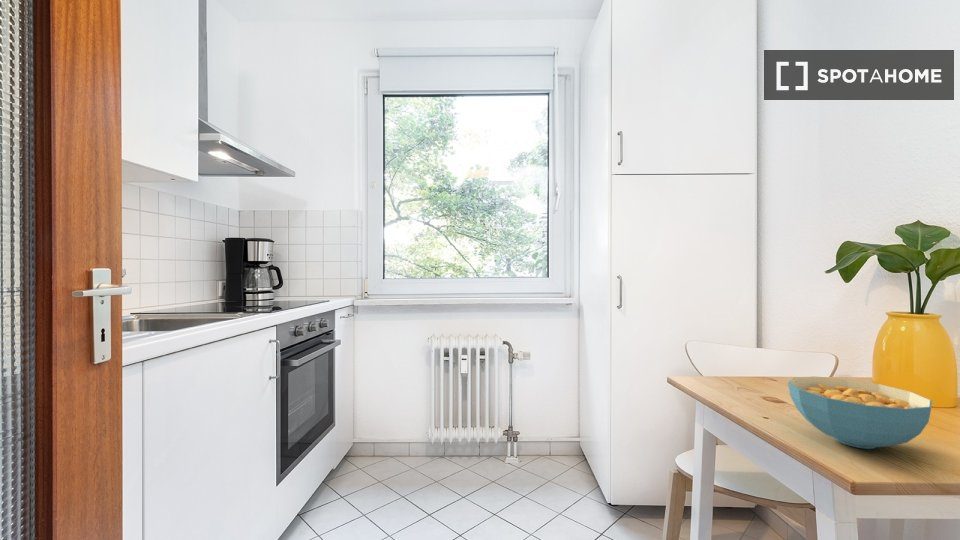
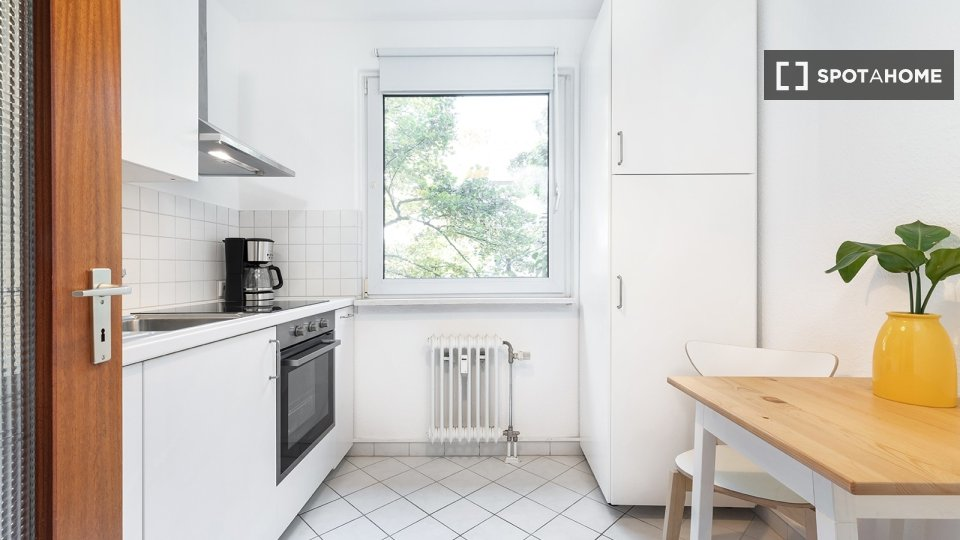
- cereal bowl (854, 416)
